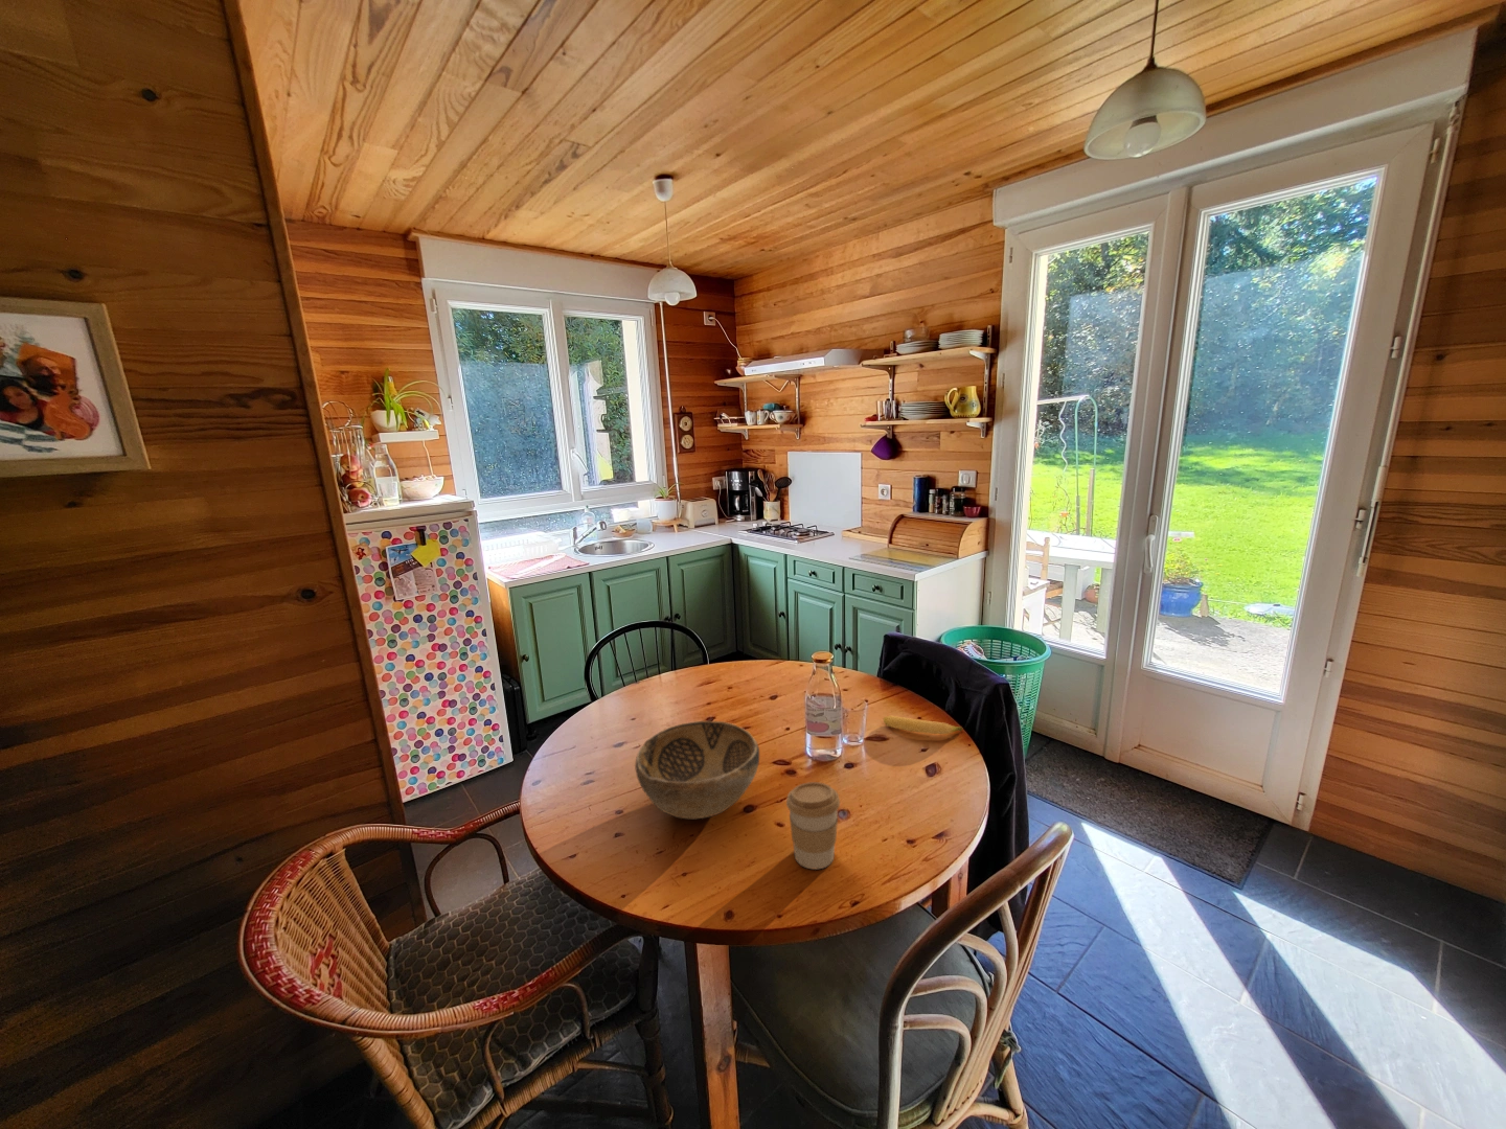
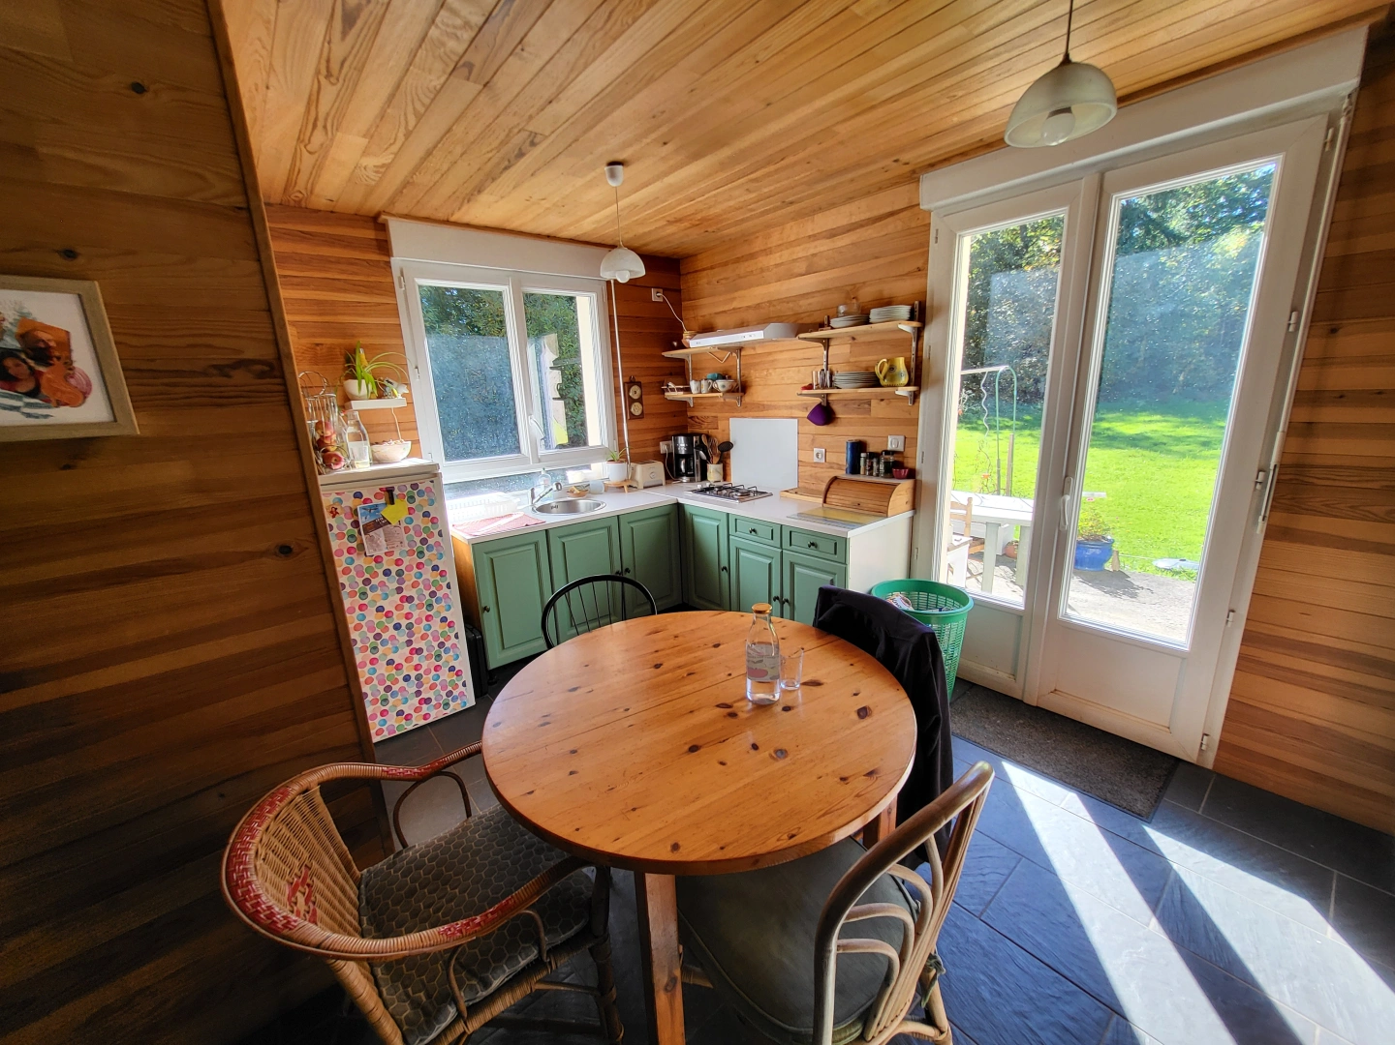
- decorative bowl (698, 776)
- coffee cup (812, 823)
- banana (920, 722)
